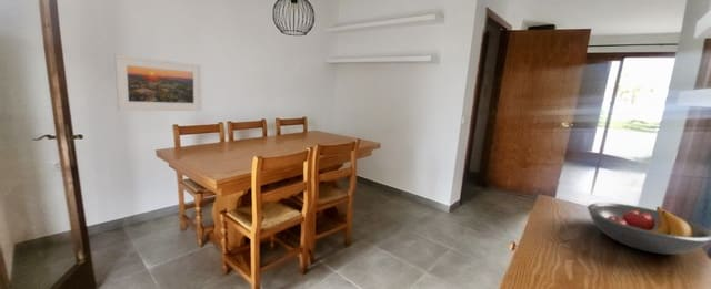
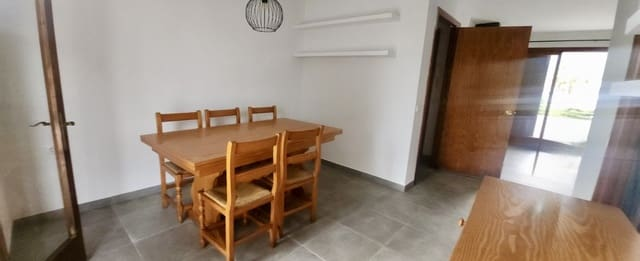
- fruit bowl (642, 227)
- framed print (162, 85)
